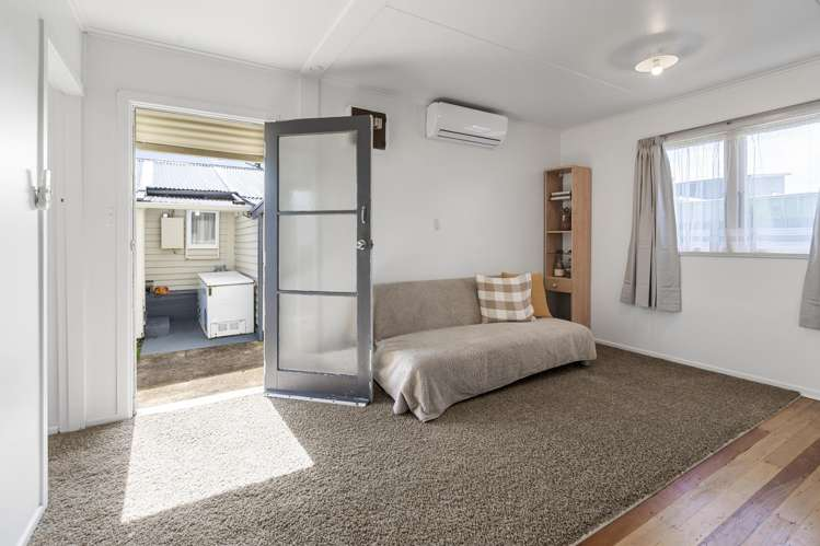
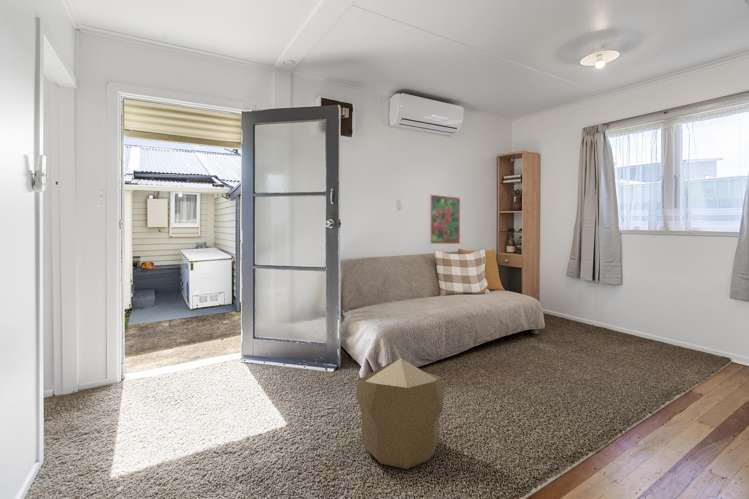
+ pouf (400, 403)
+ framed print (444, 220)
